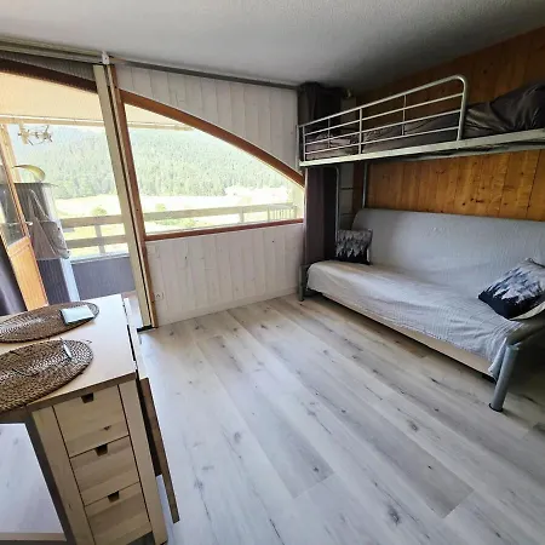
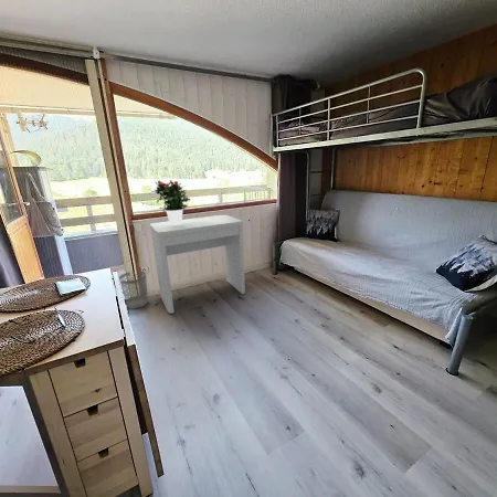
+ potted flower (172, 202)
+ desk (198, 250)
+ wastebasket (135, 289)
